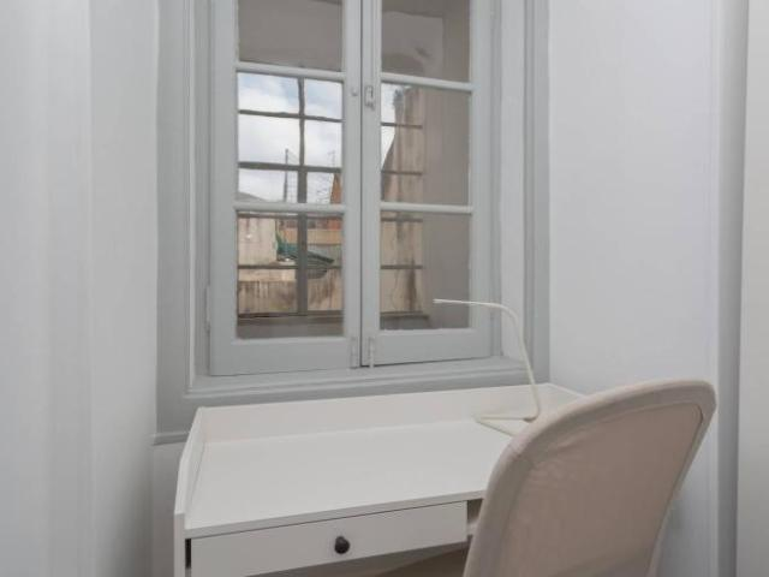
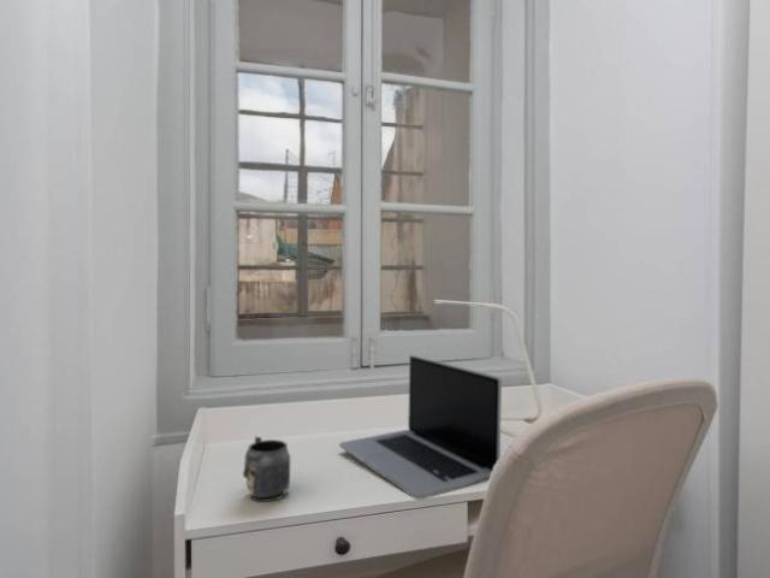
+ mug (263, 466)
+ laptop (413, 415)
